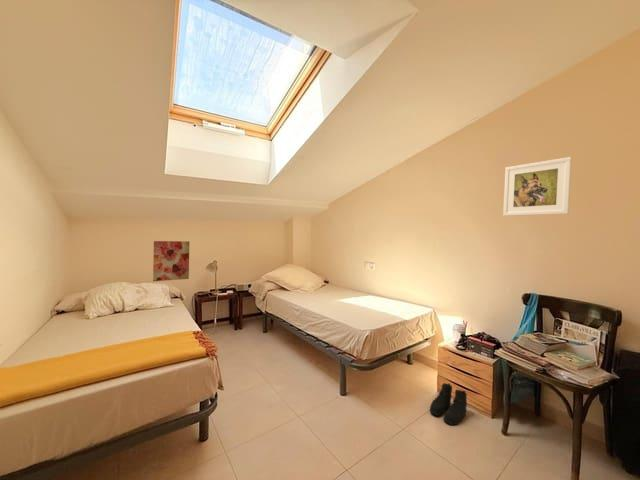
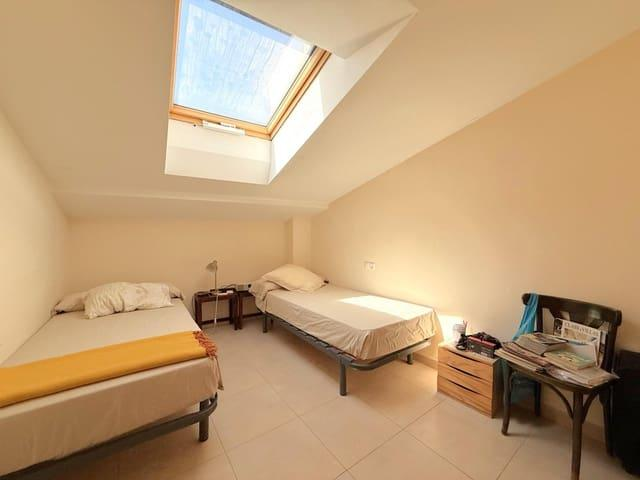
- boots (448, 400)
- wall art (171, 260)
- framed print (534, 188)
